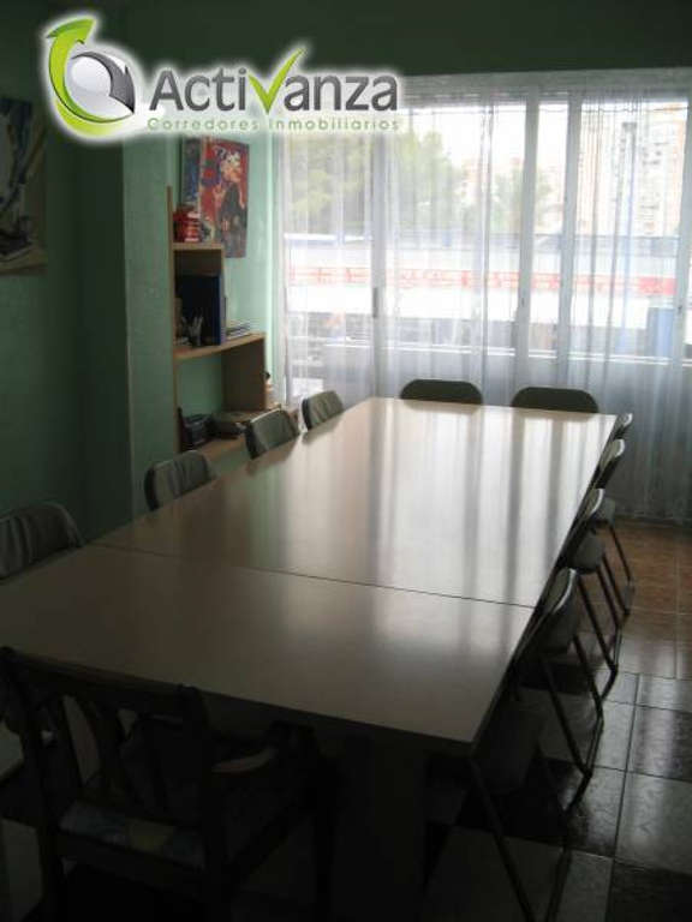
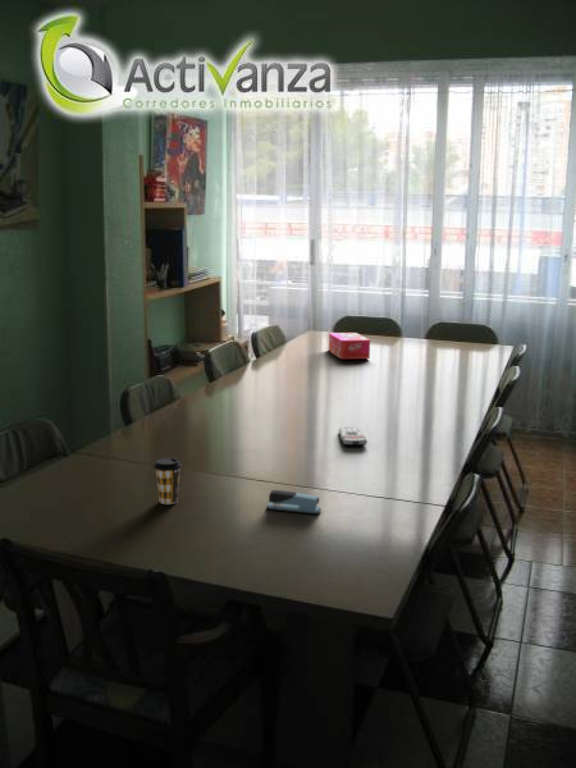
+ coffee cup (168, 481)
+ remote control (351, 436)
+ stapler (293, 501)
+ tissue box (348, 345)
